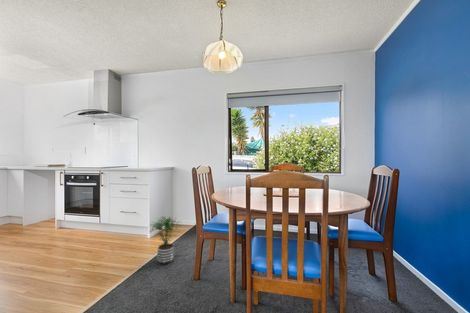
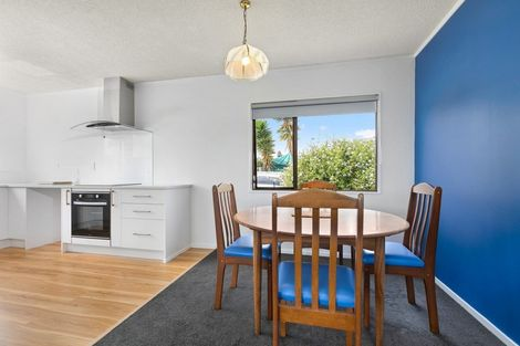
- potted plant (165, 238)
